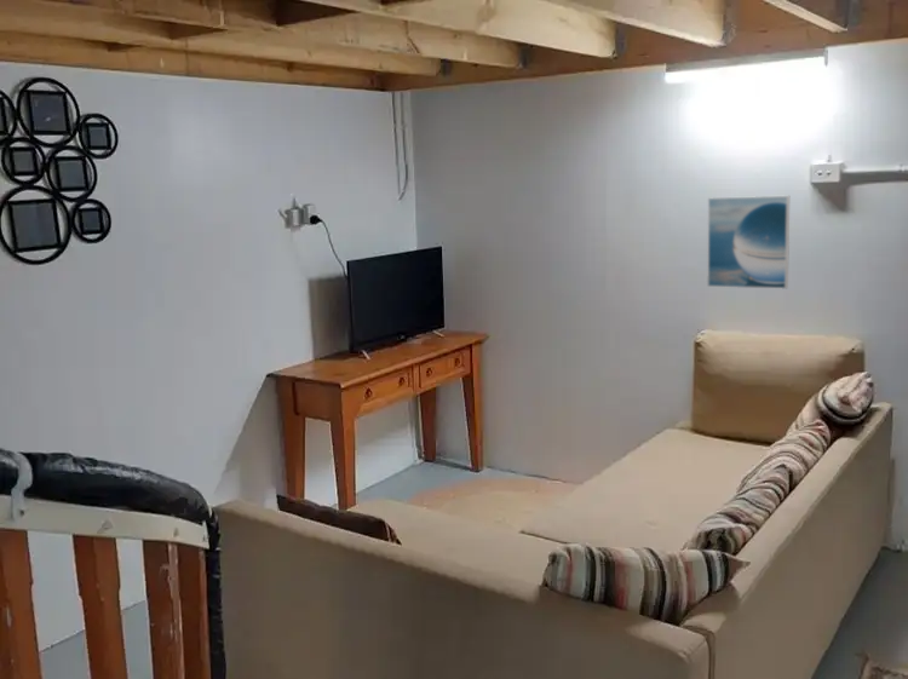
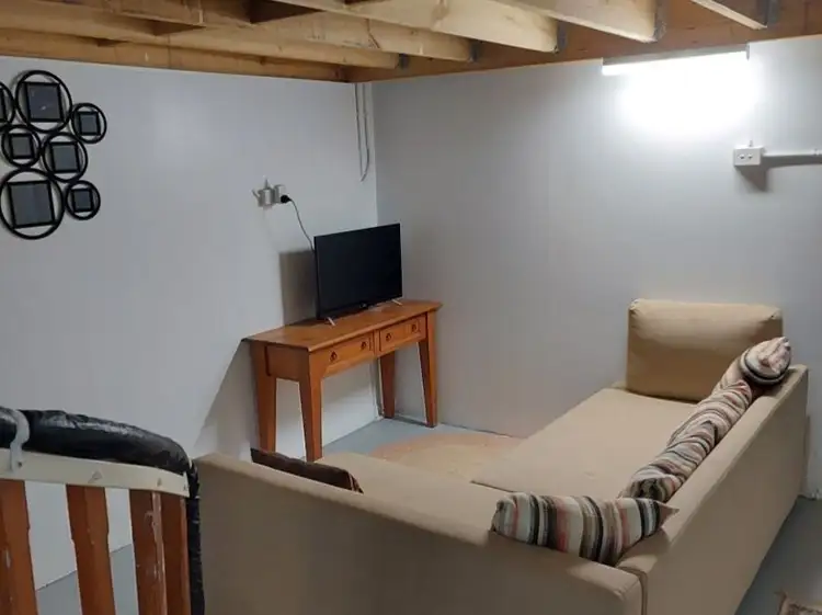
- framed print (747, 242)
